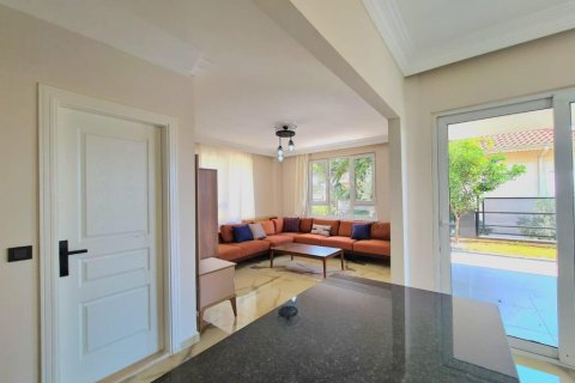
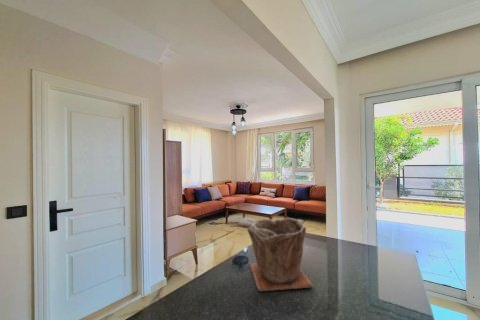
+ plant pot (277, 248)
